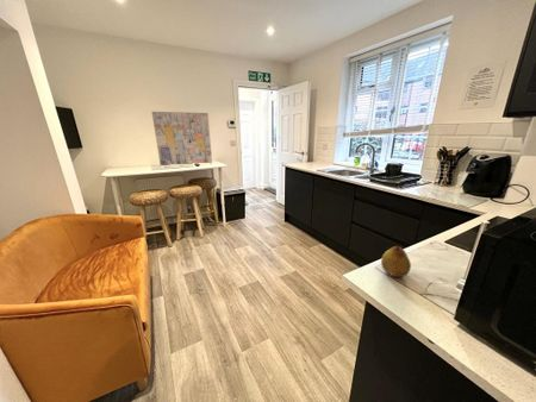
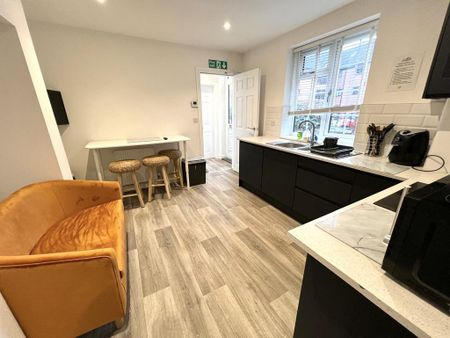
- wall art (183, 139)
- fruit (395, 257)
